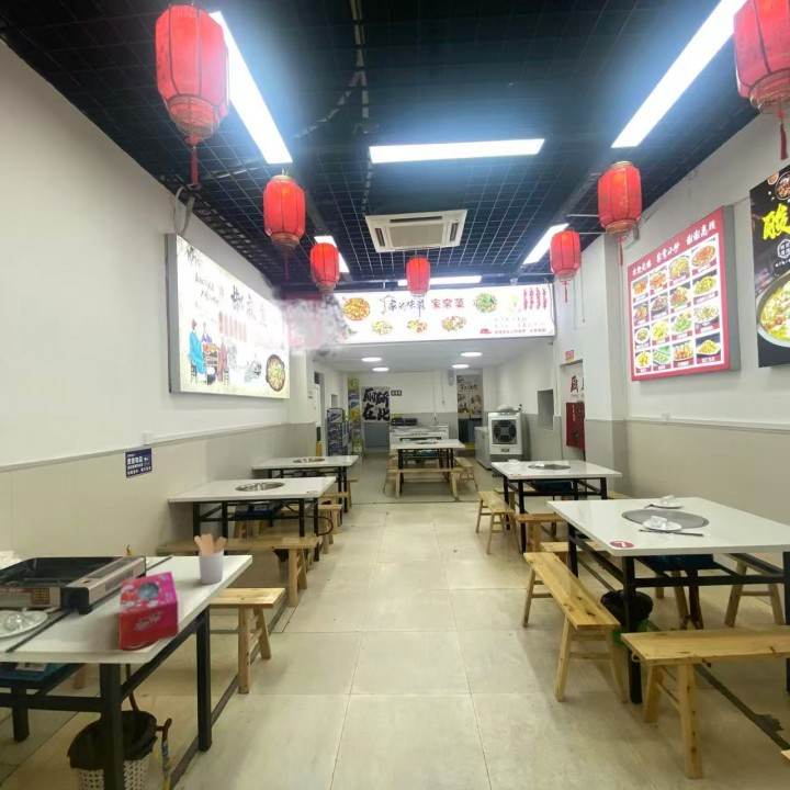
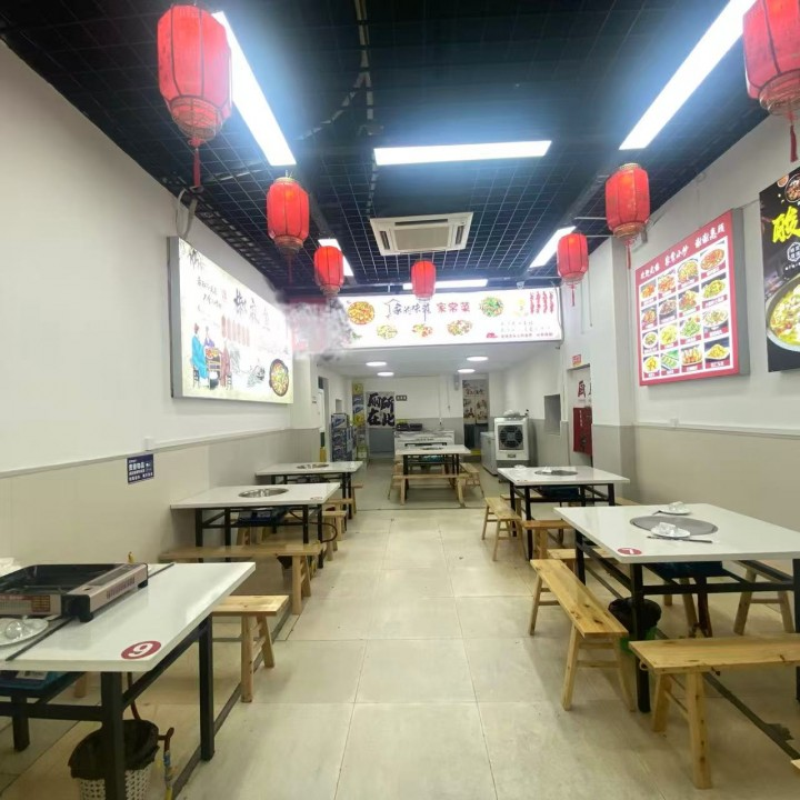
- utensil holder (208, 556)
- tissue box (148, 606)
